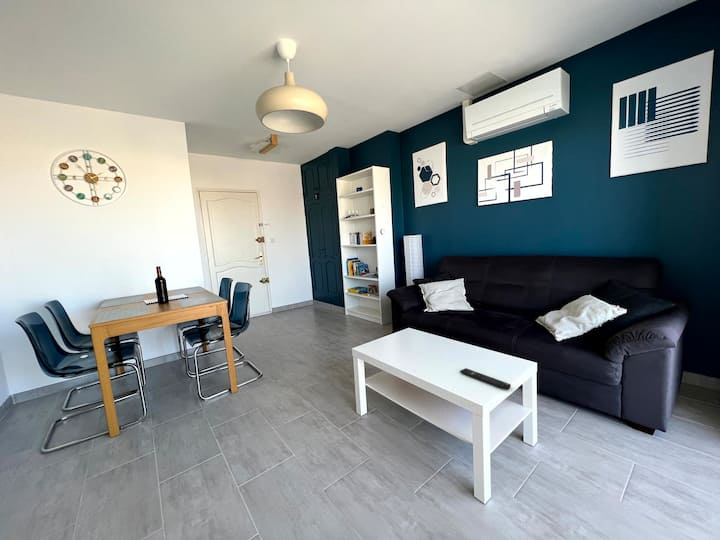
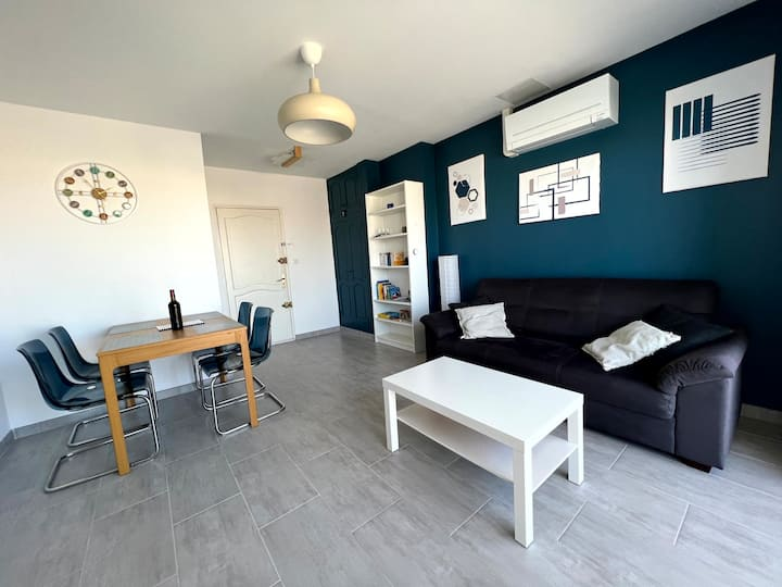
- remote control (484, 378)
